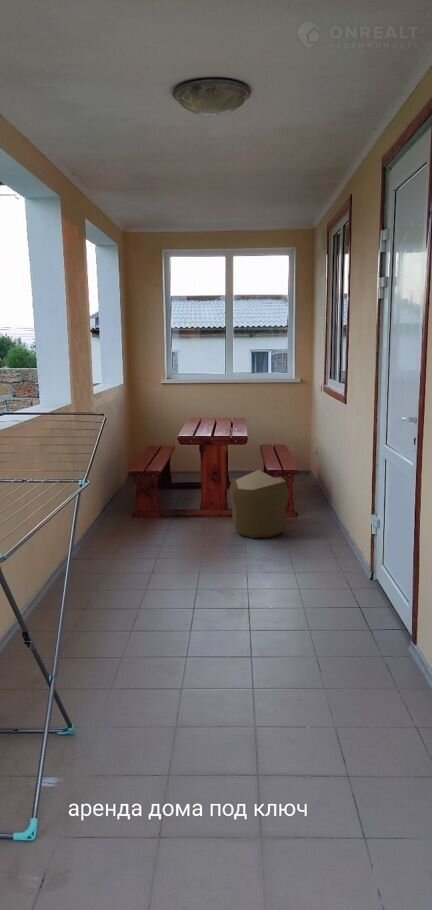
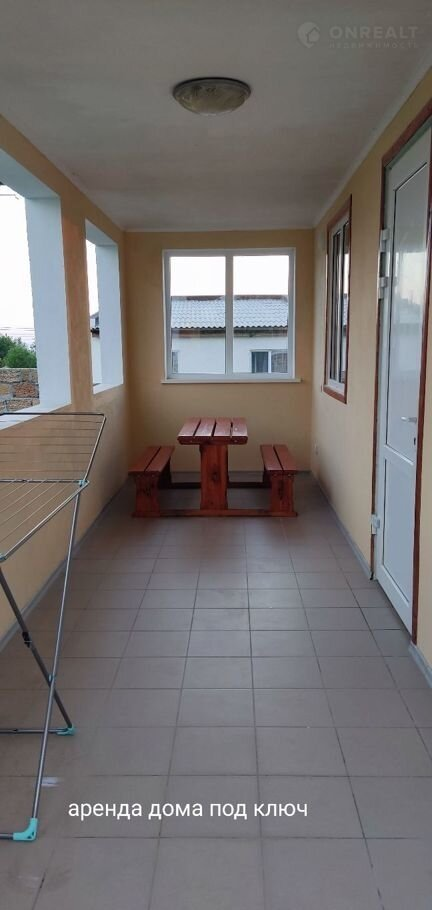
- pouf (258, 500)
